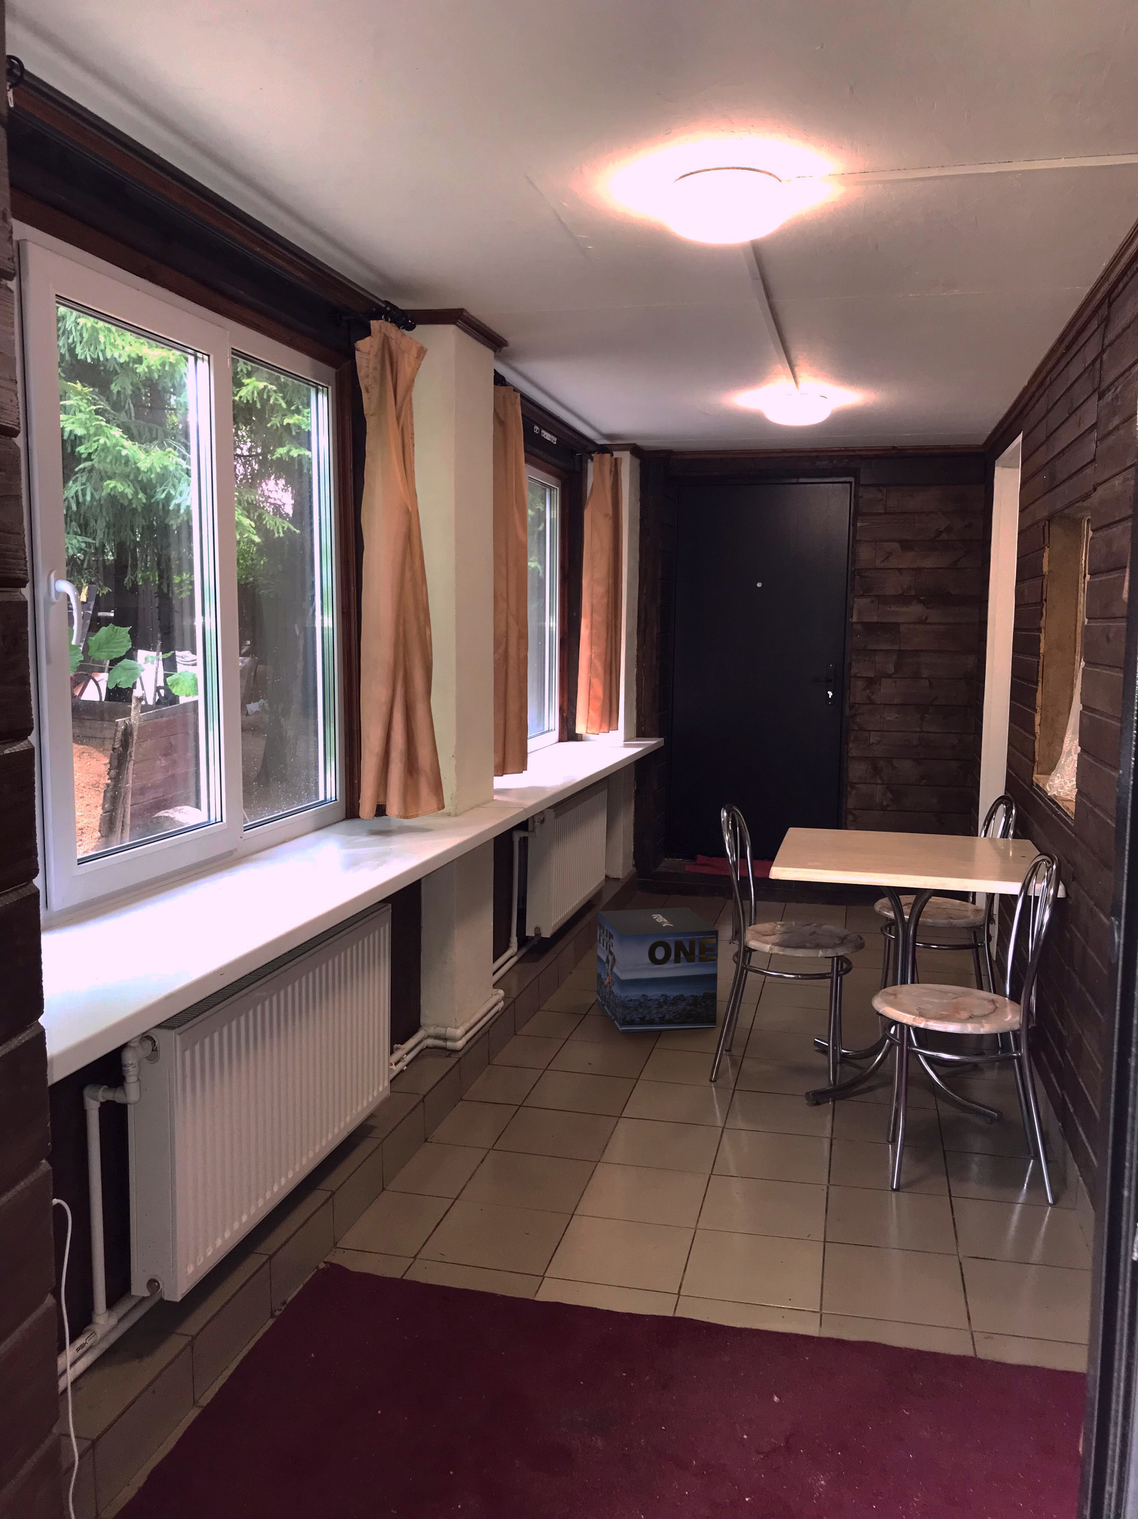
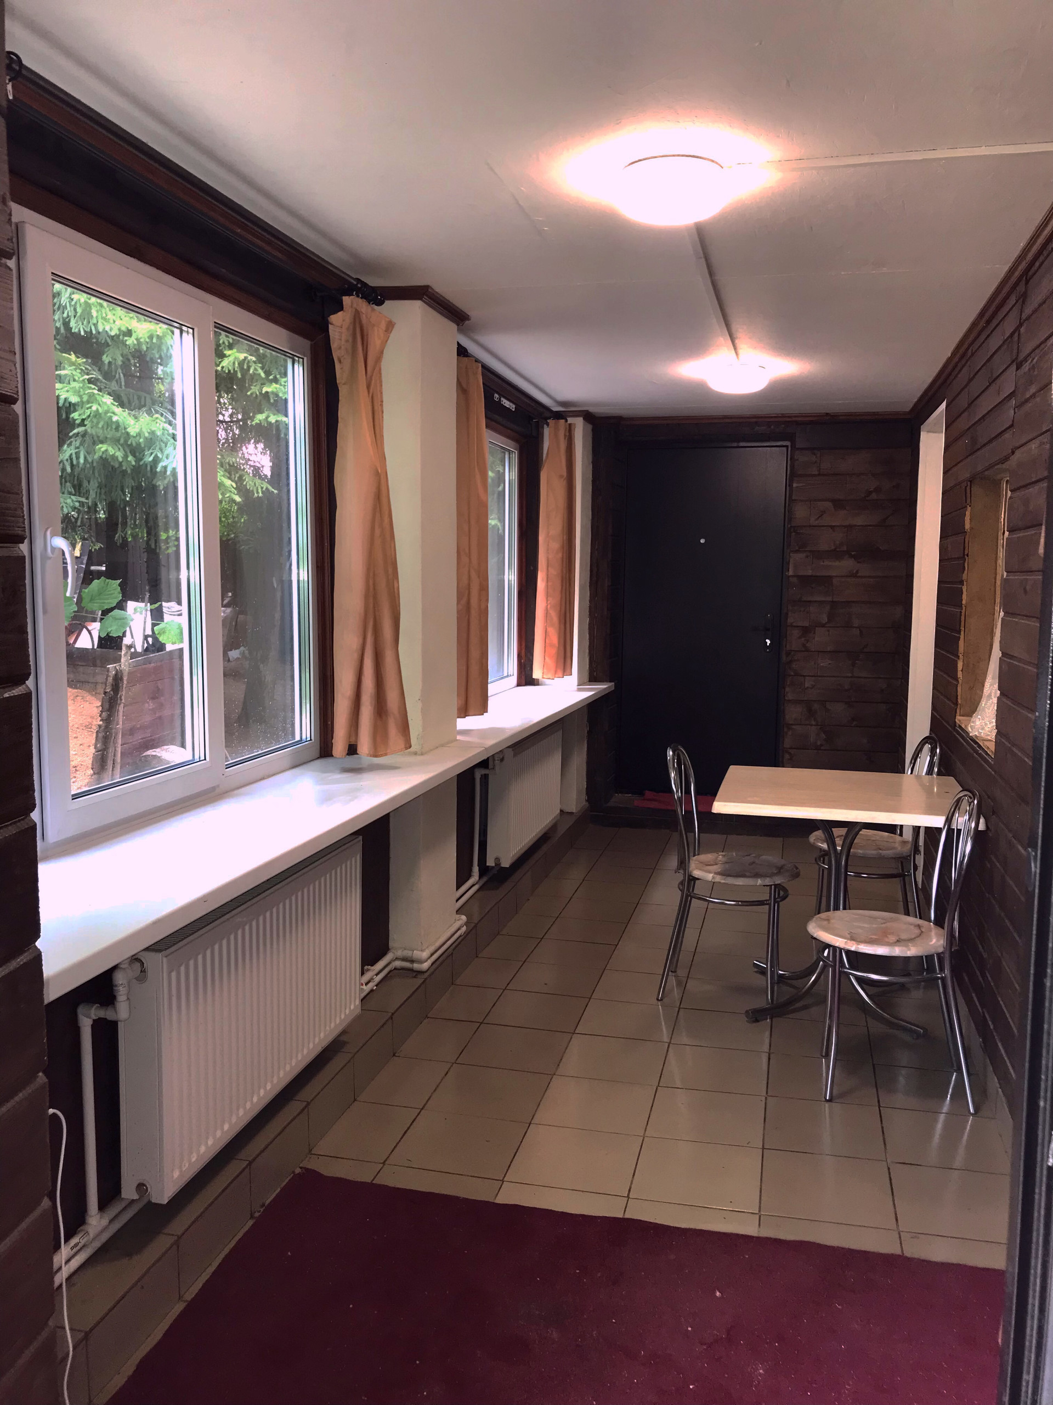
- cardboard box (655, 968)
